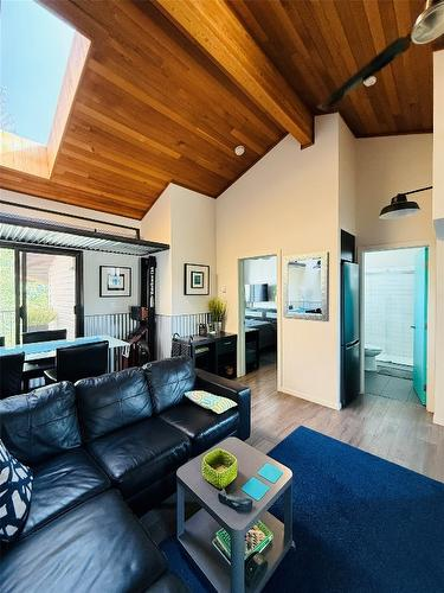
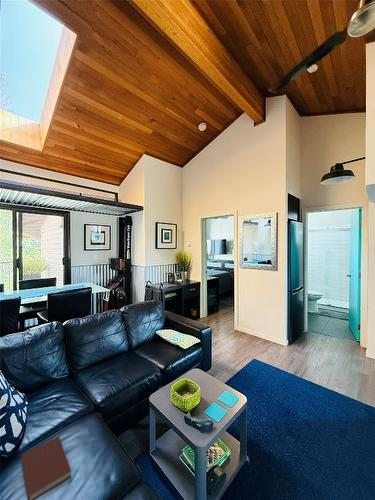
+ book (45, 465)
